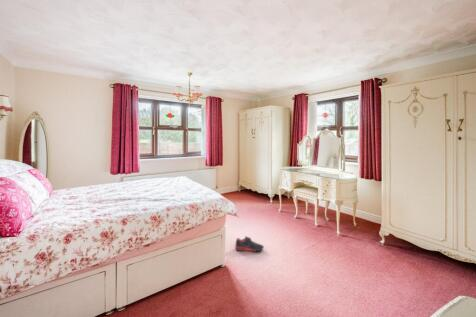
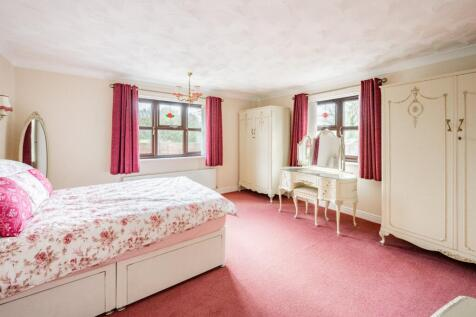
- shoe (249, 243)
